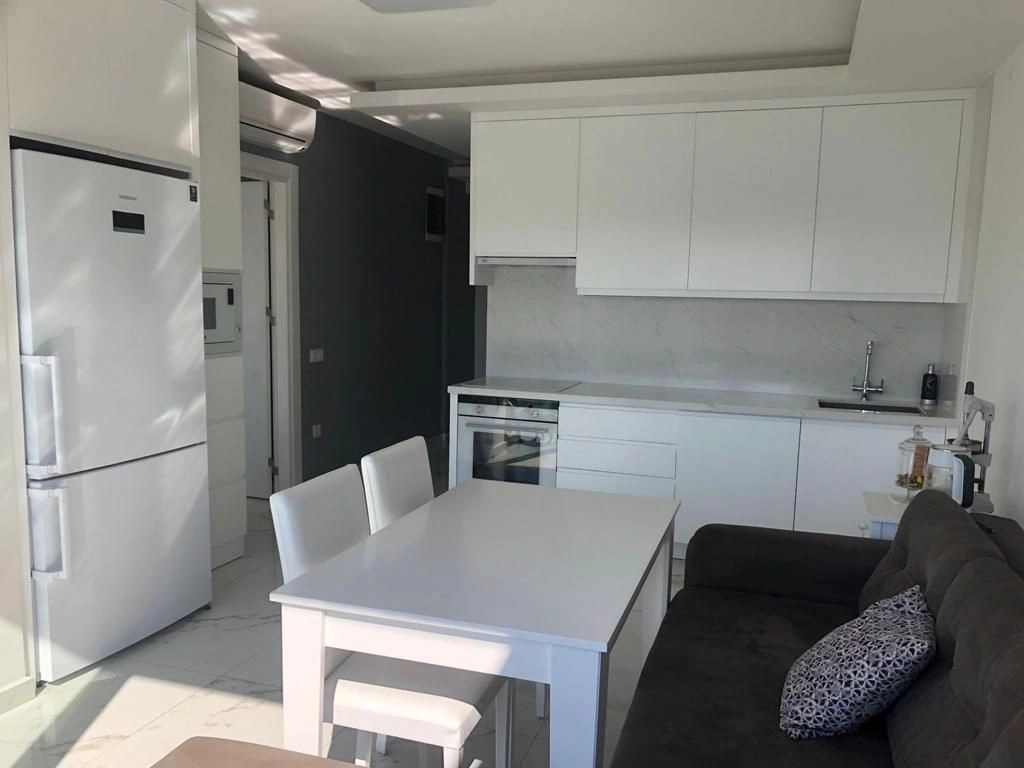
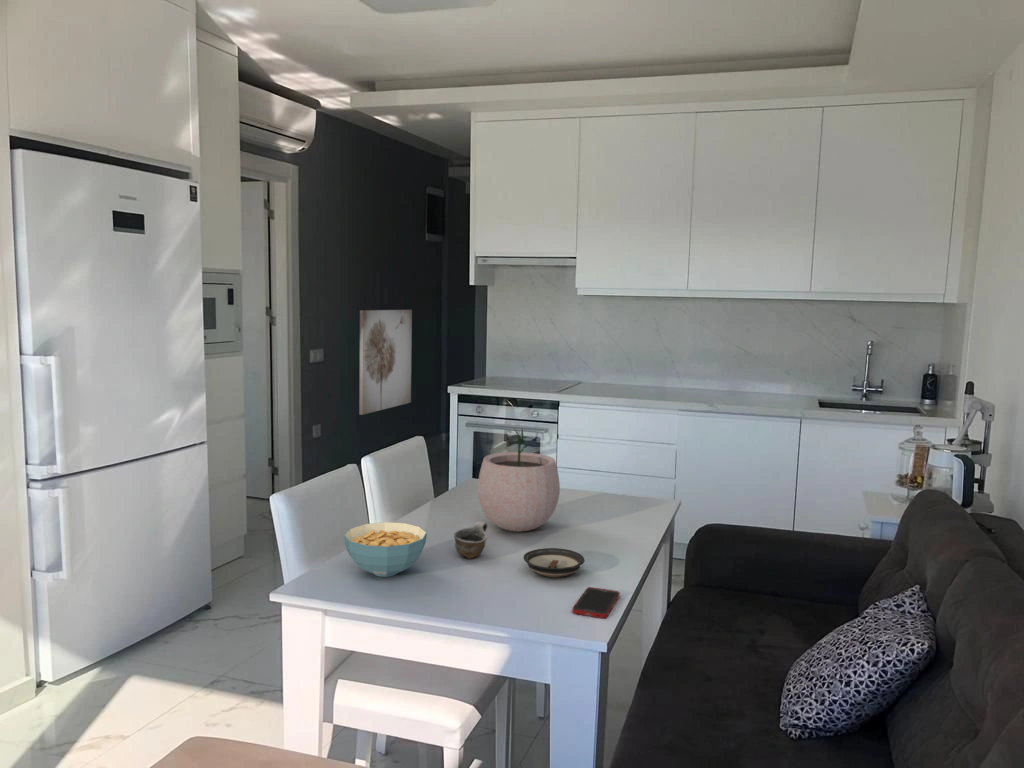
+ wall art (387, 359)
+ cereal bowl (385, 553)
+ cup (472, 540)
+ saucer (553, 564)
+ plant pot (518, 478)
+ cell phone (596, 602)
